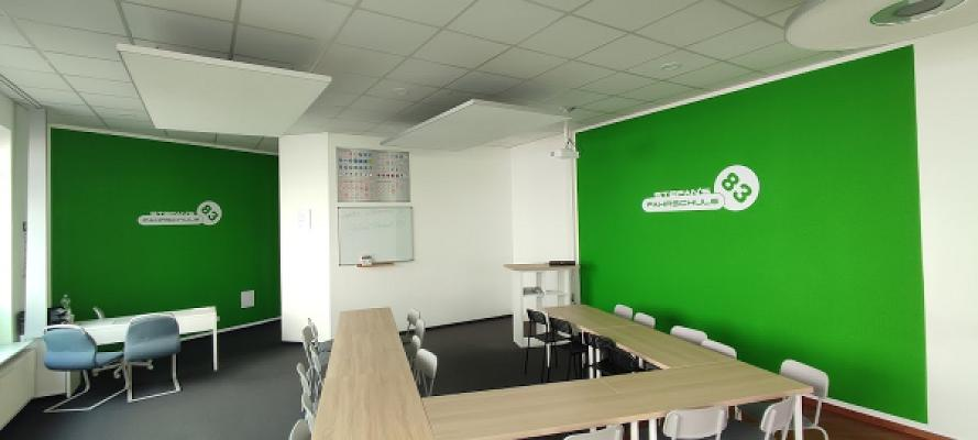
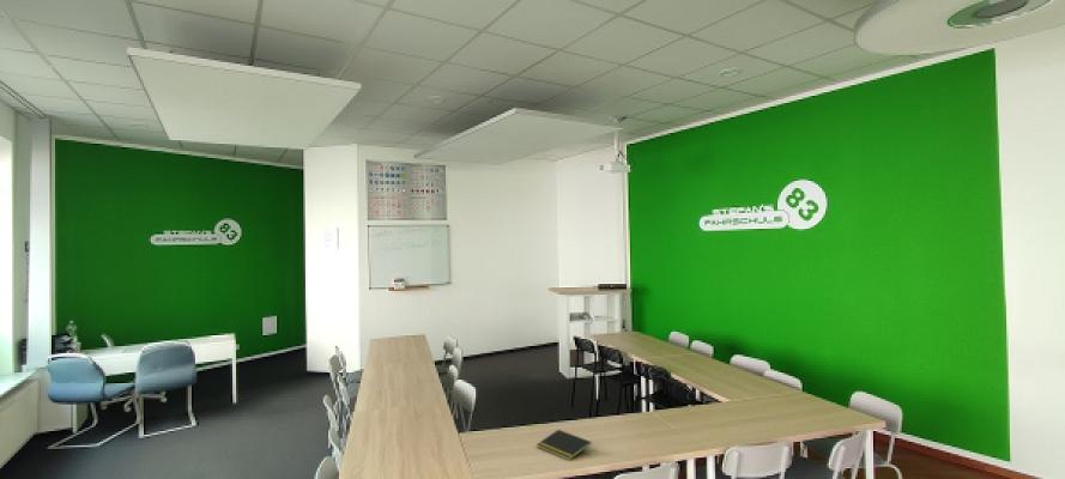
+ notepad (563, 443)
